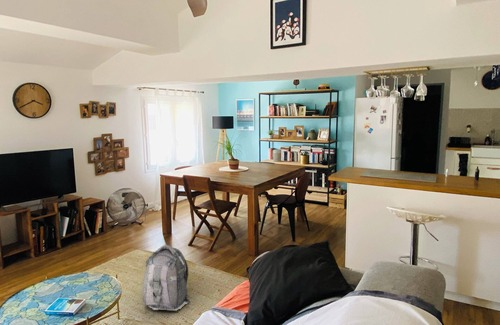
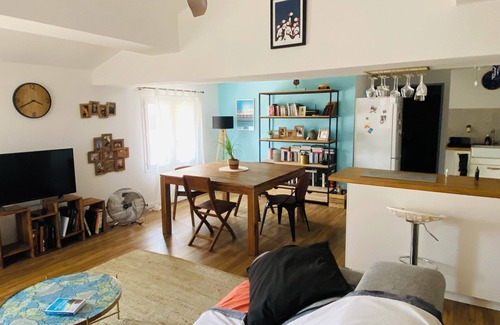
- backpack (167, 274)
